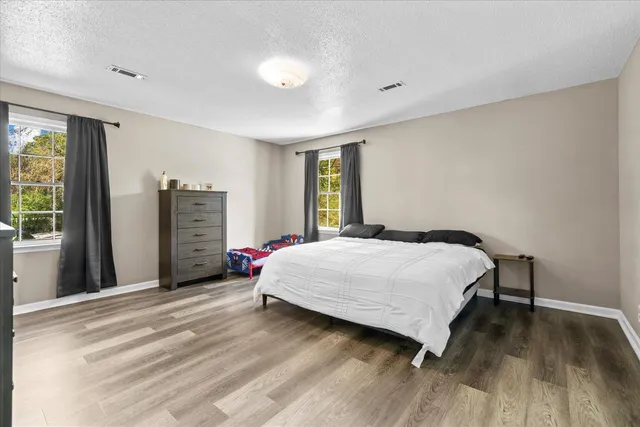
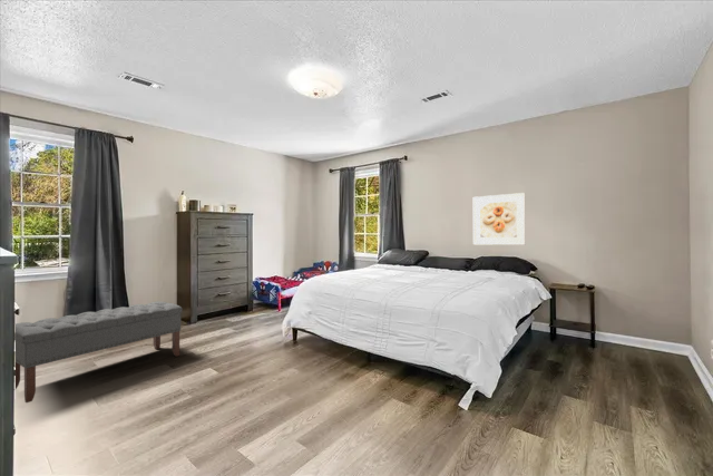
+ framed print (498, 220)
+ bench (105, 341)
